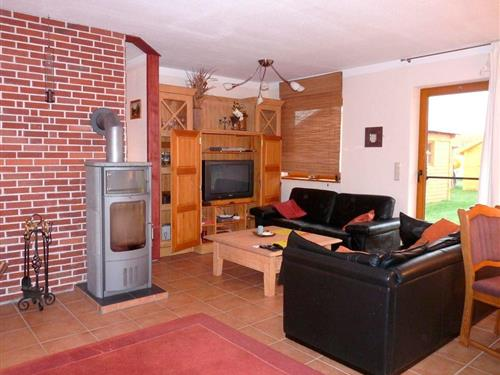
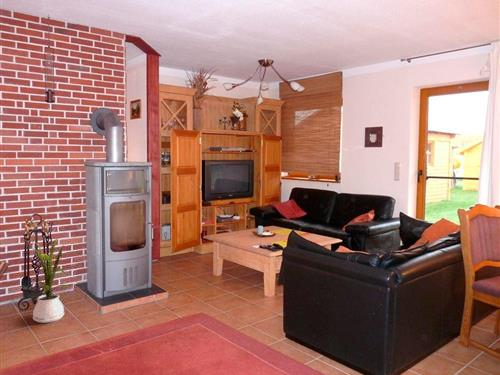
+ house plant (48, 276)
